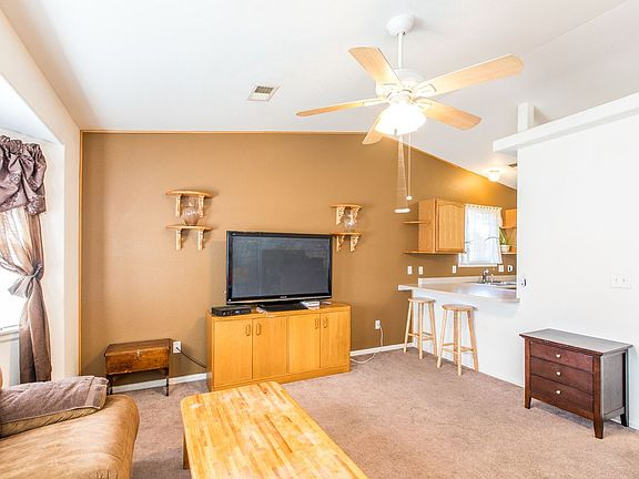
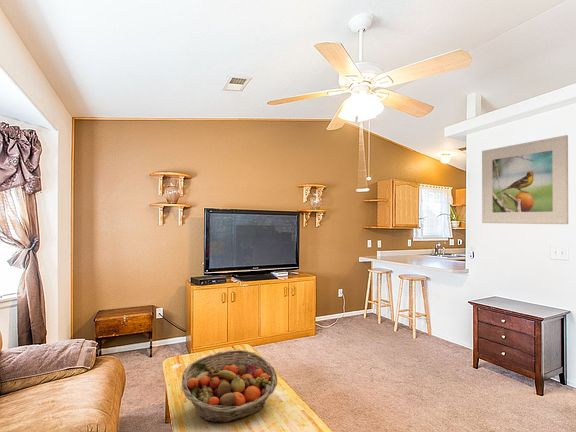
+ fruit basket (230, 384)
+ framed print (520, 183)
